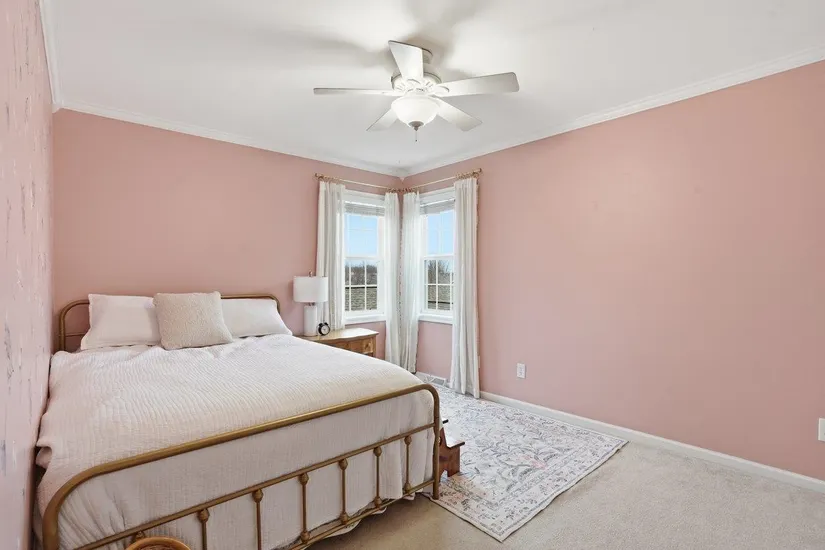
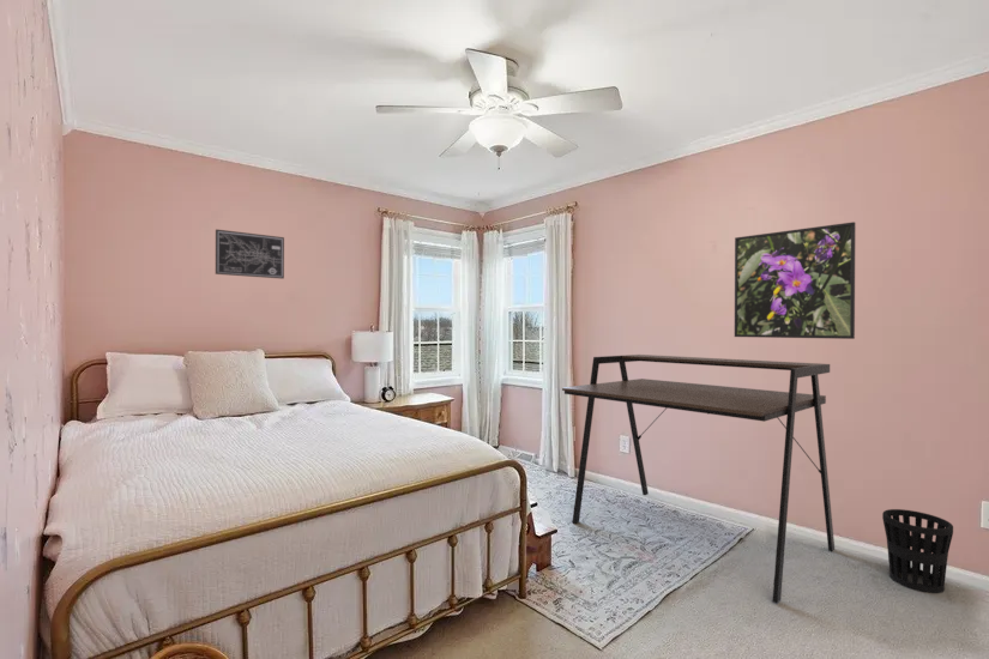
+ wall art (251, 254)
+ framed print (790, 284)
+ desk (693, 411)
+ wastebasket (916, 550)
